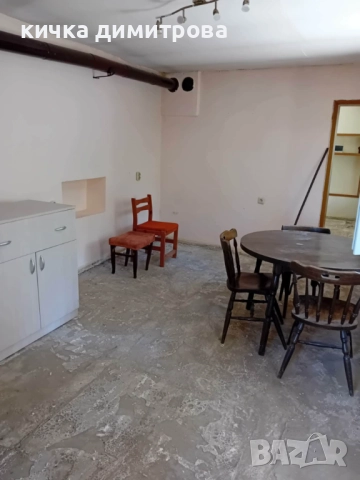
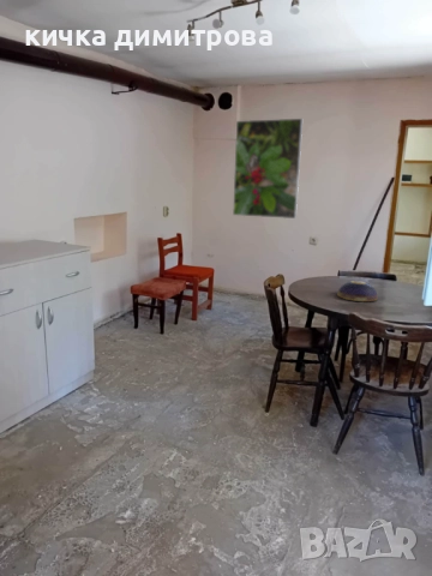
+ decorative bowl (358, 288)
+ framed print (265, 169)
